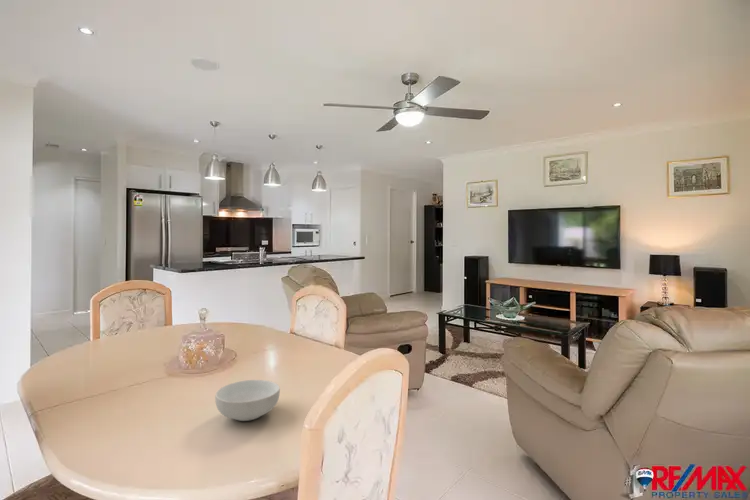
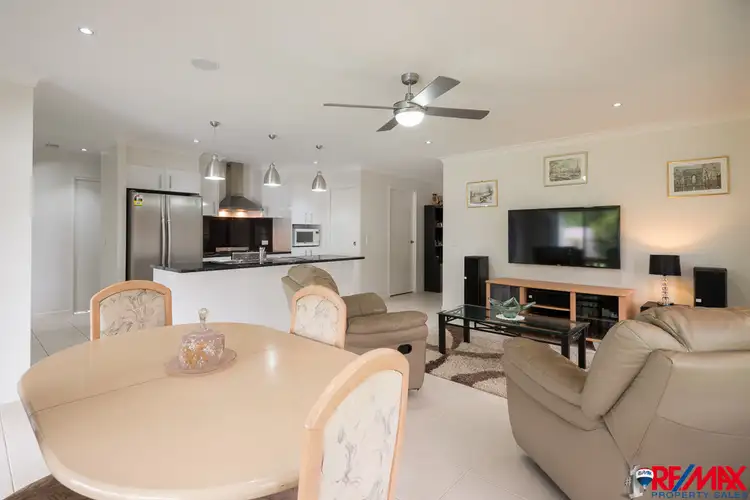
- cereal bowl (248, 402)
